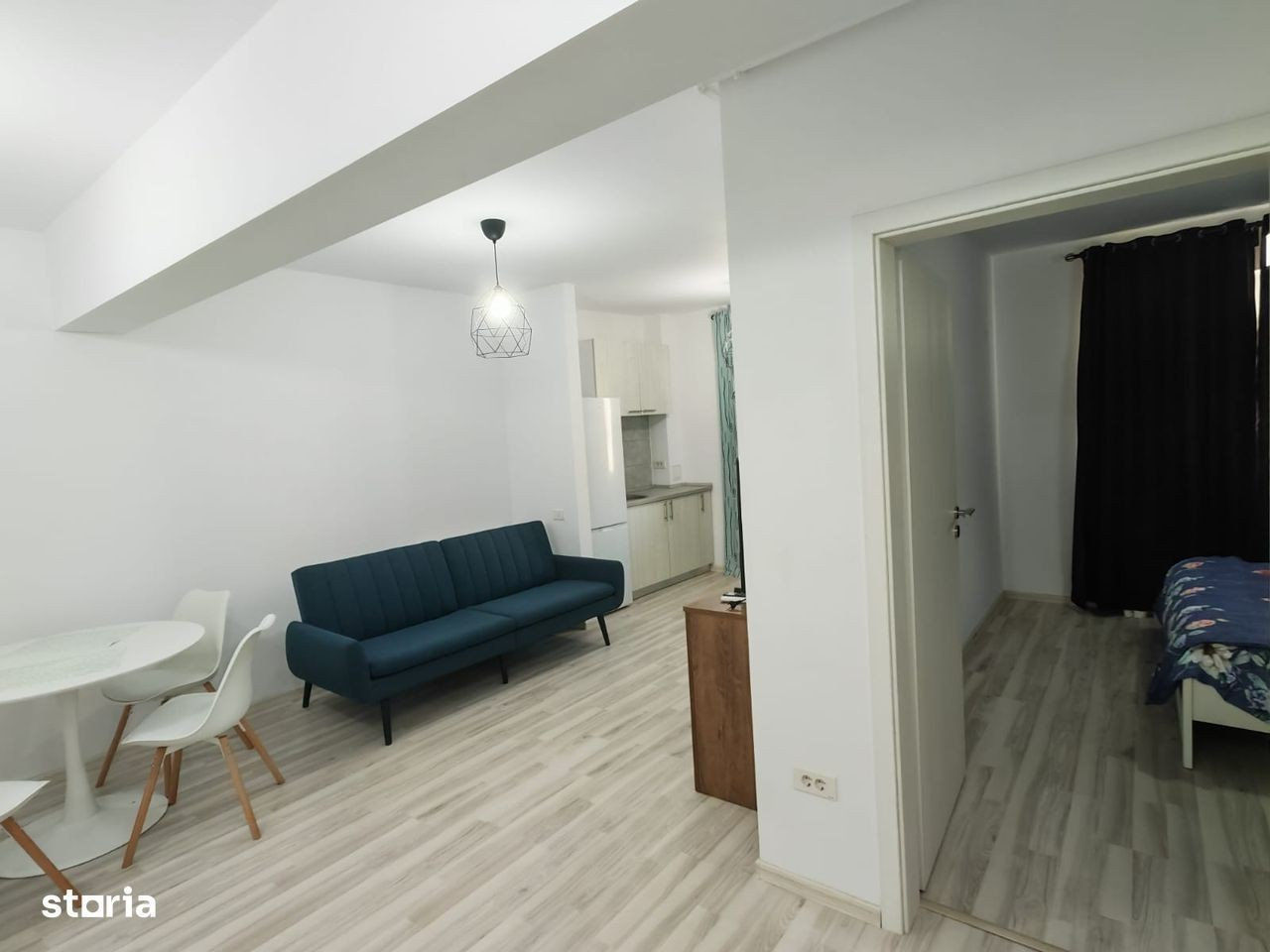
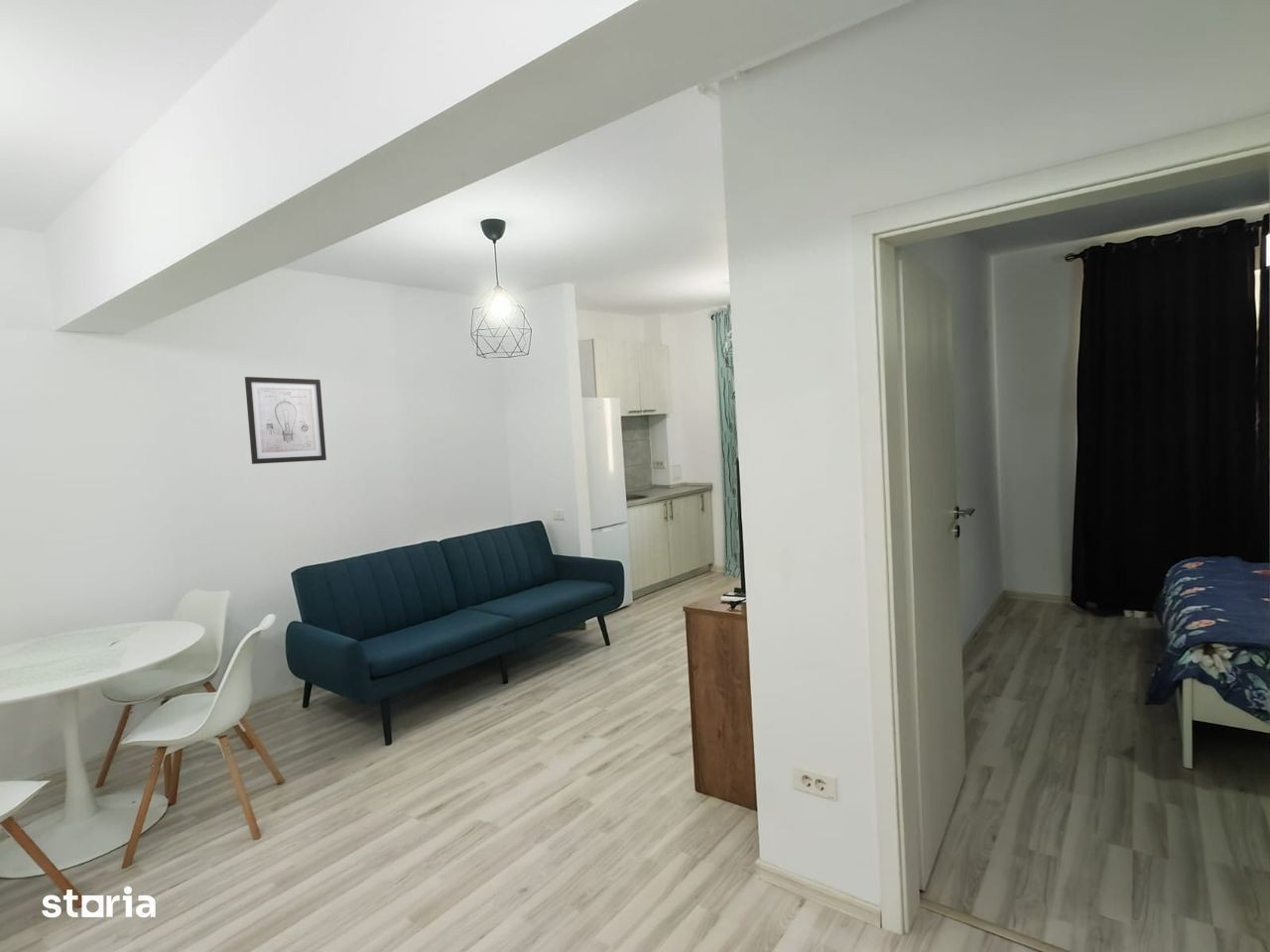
+ wall art (287, 419)
